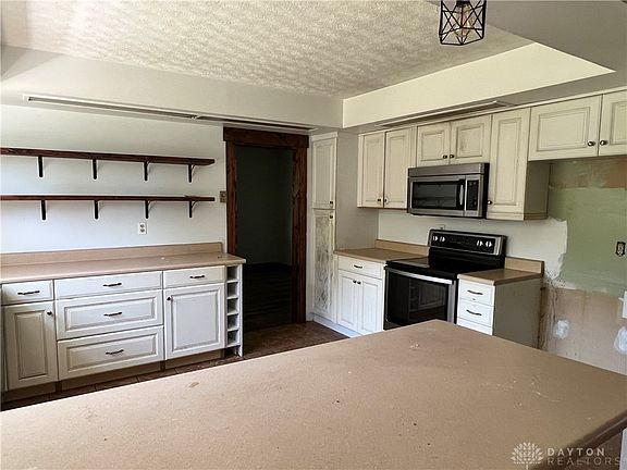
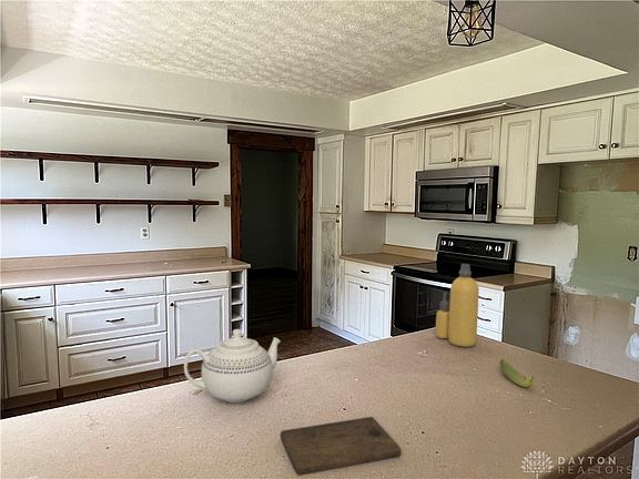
+ bottle (457, 303)
+ cutting board (338, 442)
+ banana (514, 374)
+ teapot (235, 363)
